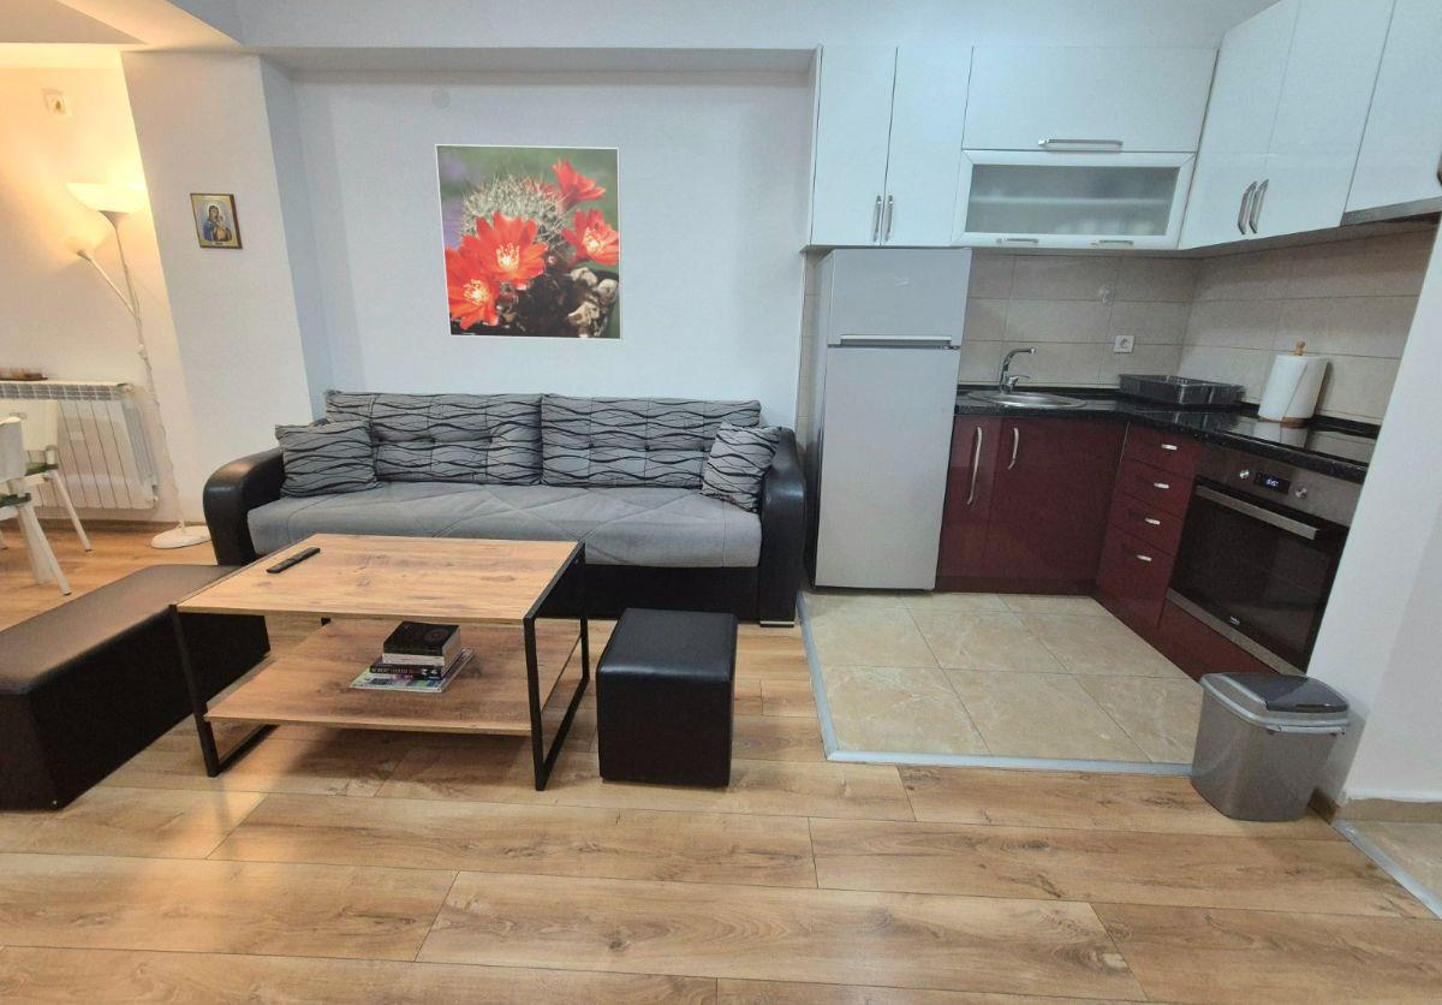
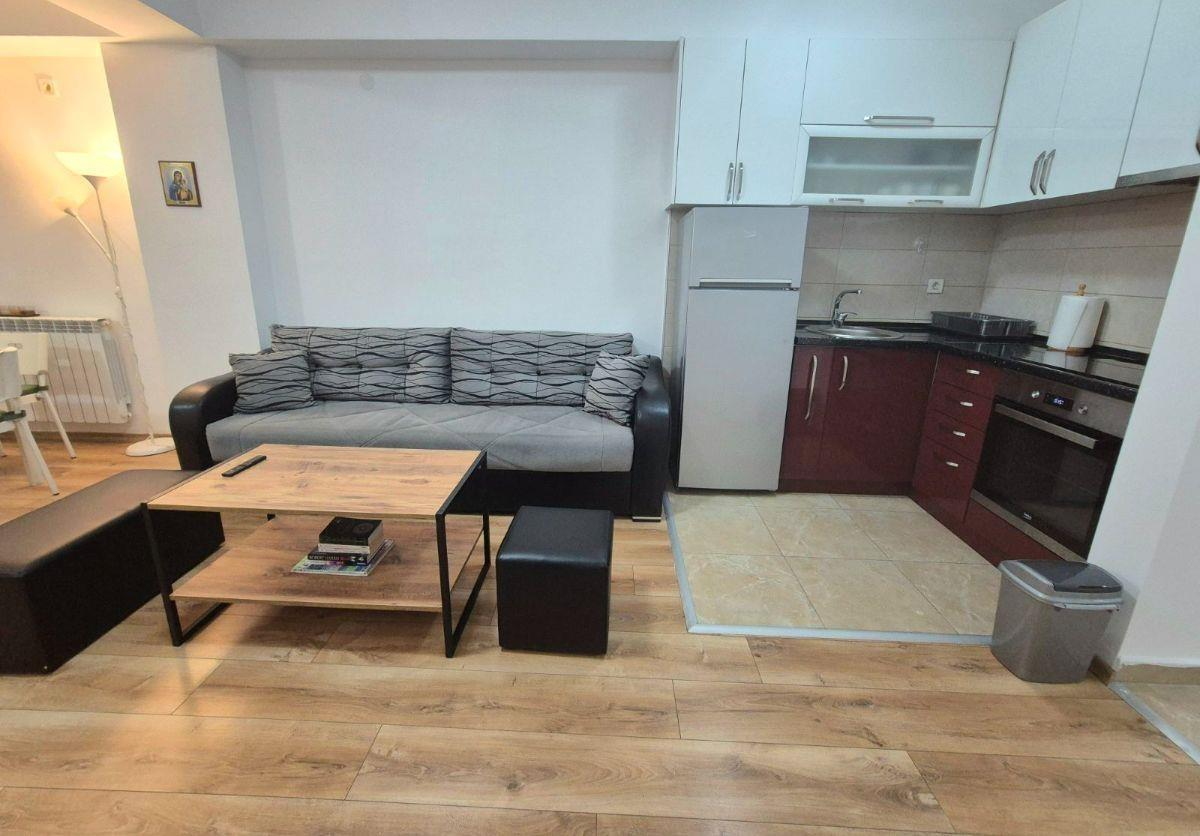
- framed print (531, 245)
